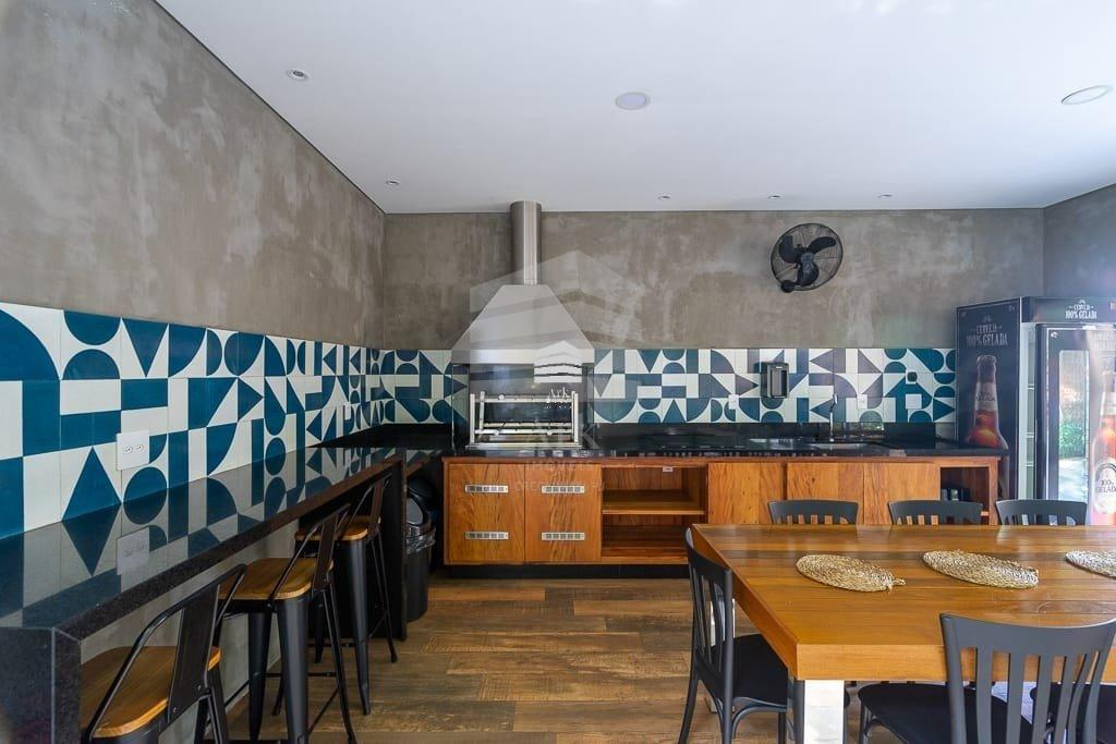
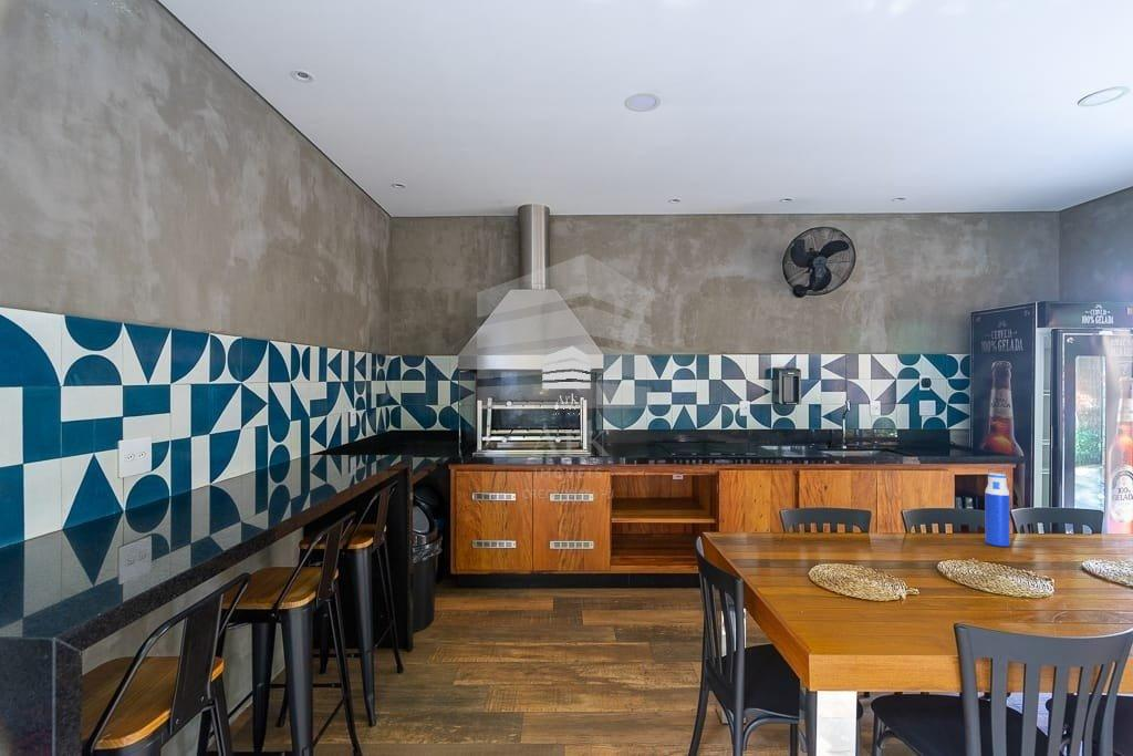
+ water bottle (997, 508)
